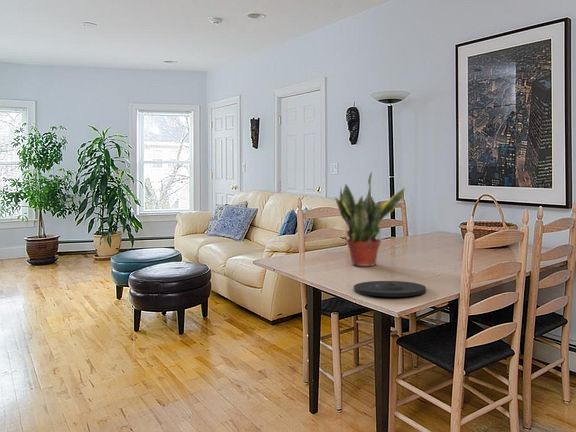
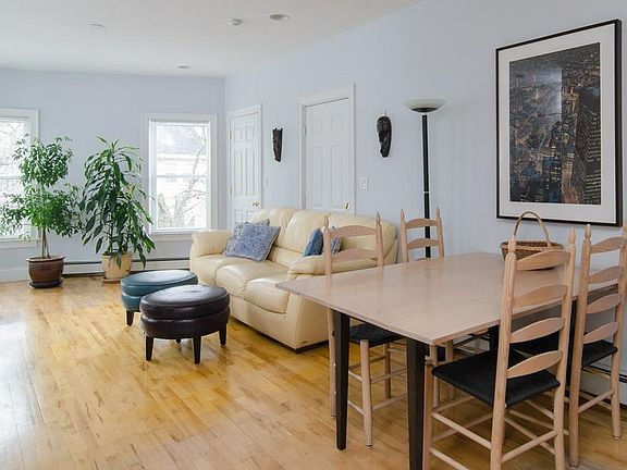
- potted plant (368, 218)
- plate (389, 285)
